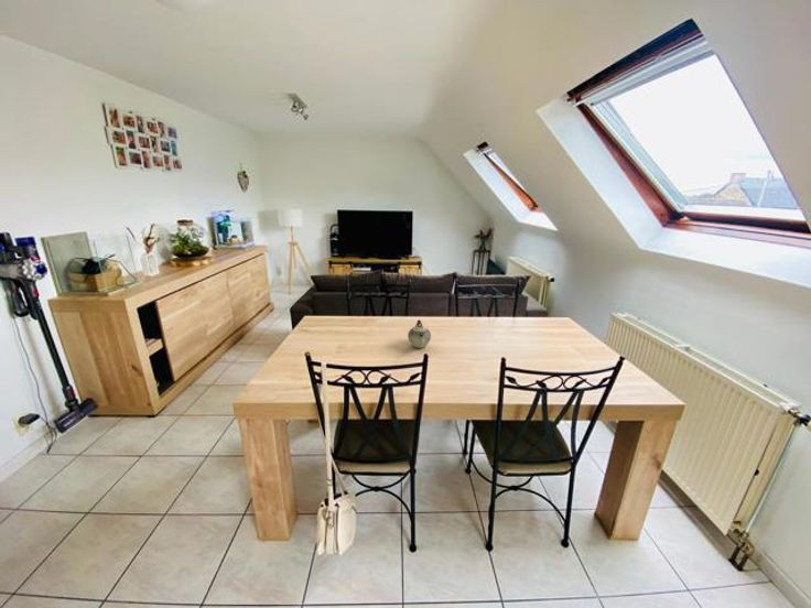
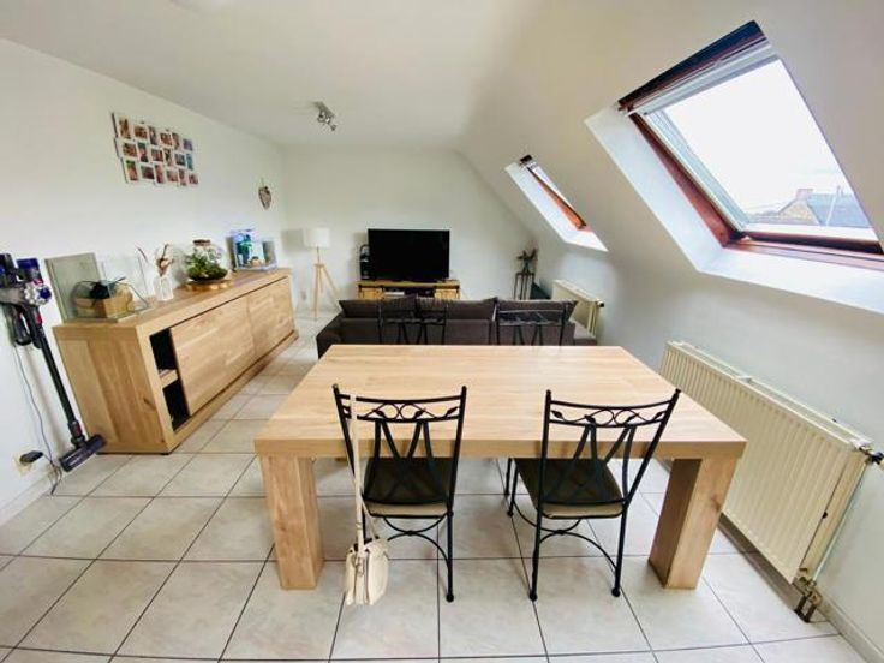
- teapot (419, 334)
